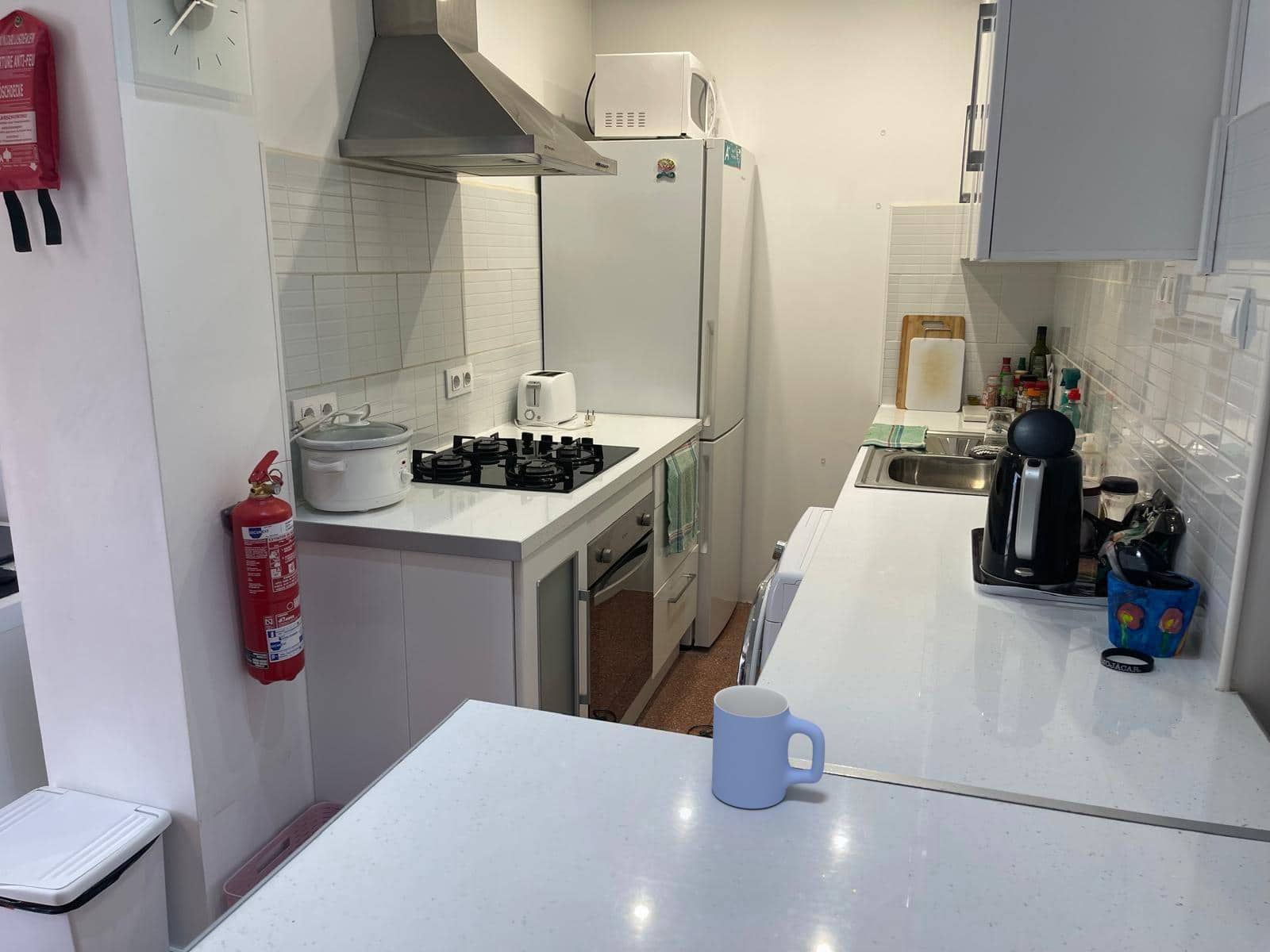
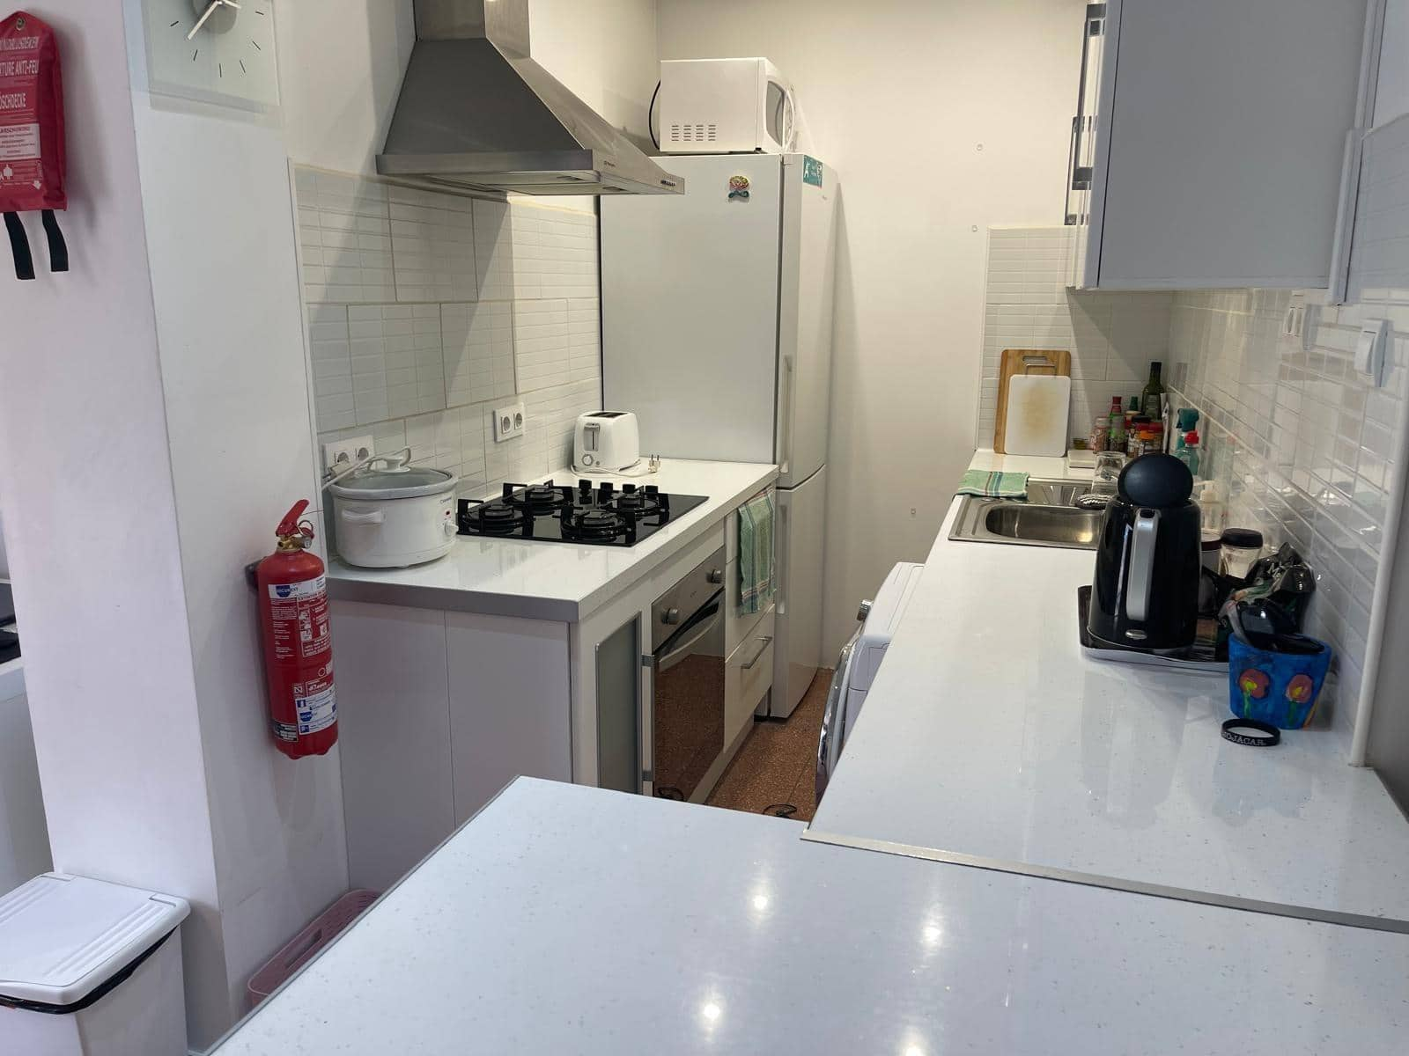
- mug (766, 749)
